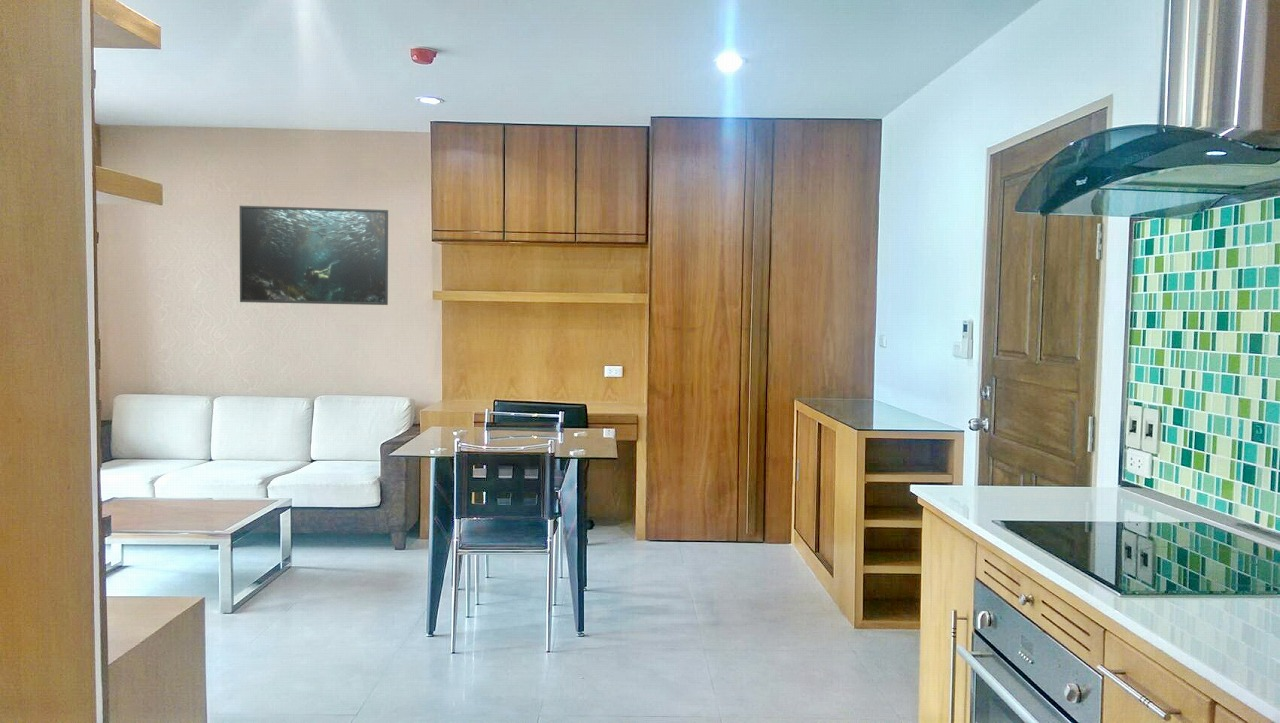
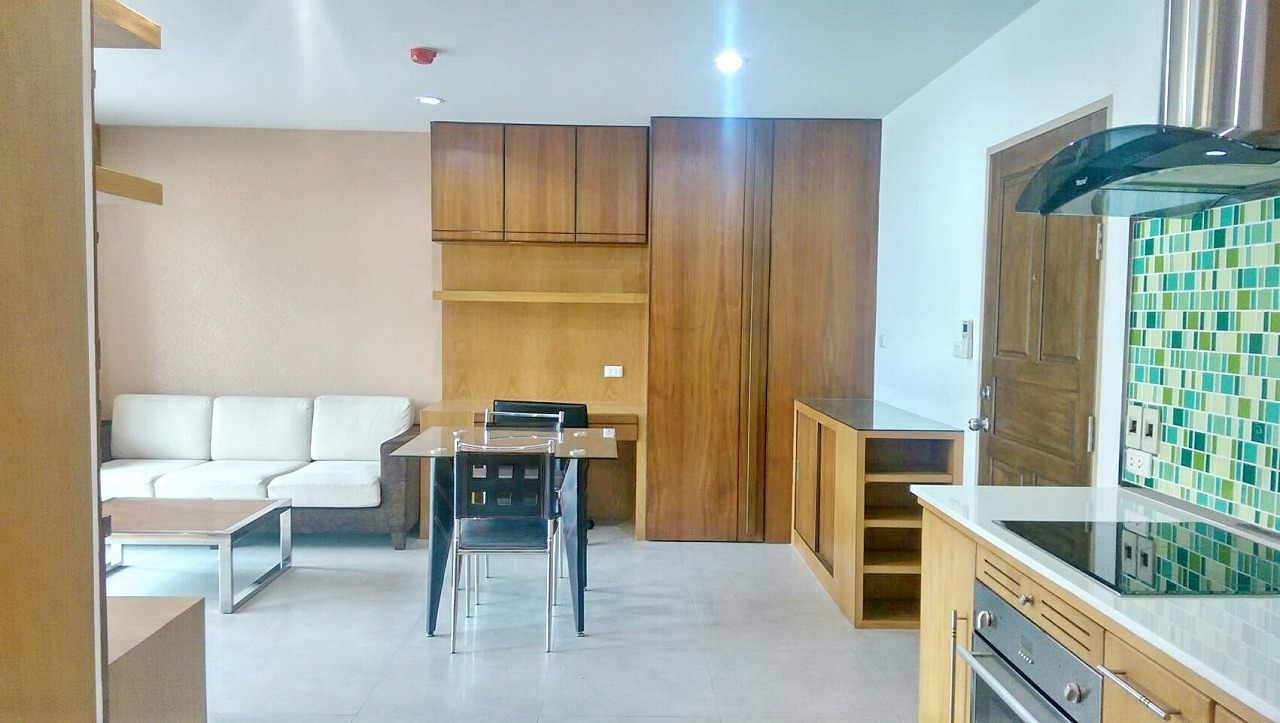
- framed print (314, 255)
